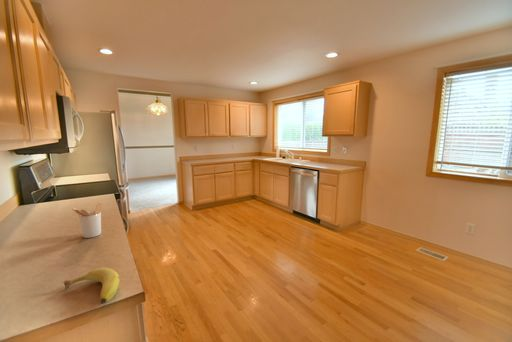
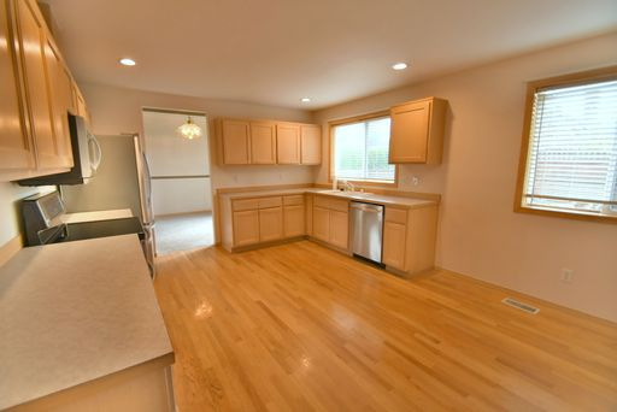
- utensil holder (87, 220)
- fruit (91, 280)
